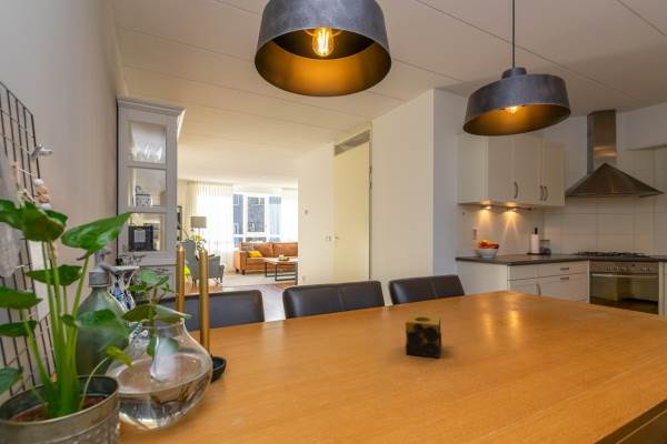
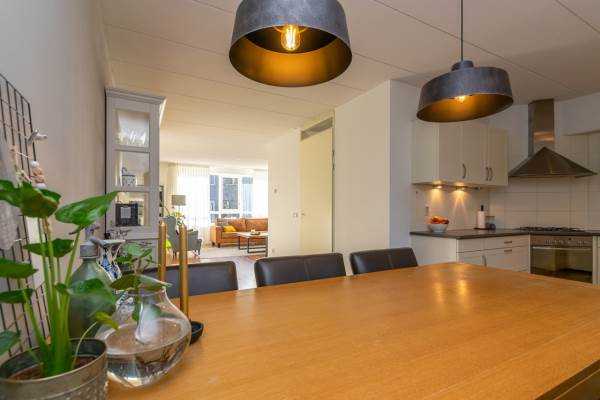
- candle (424, 334)
